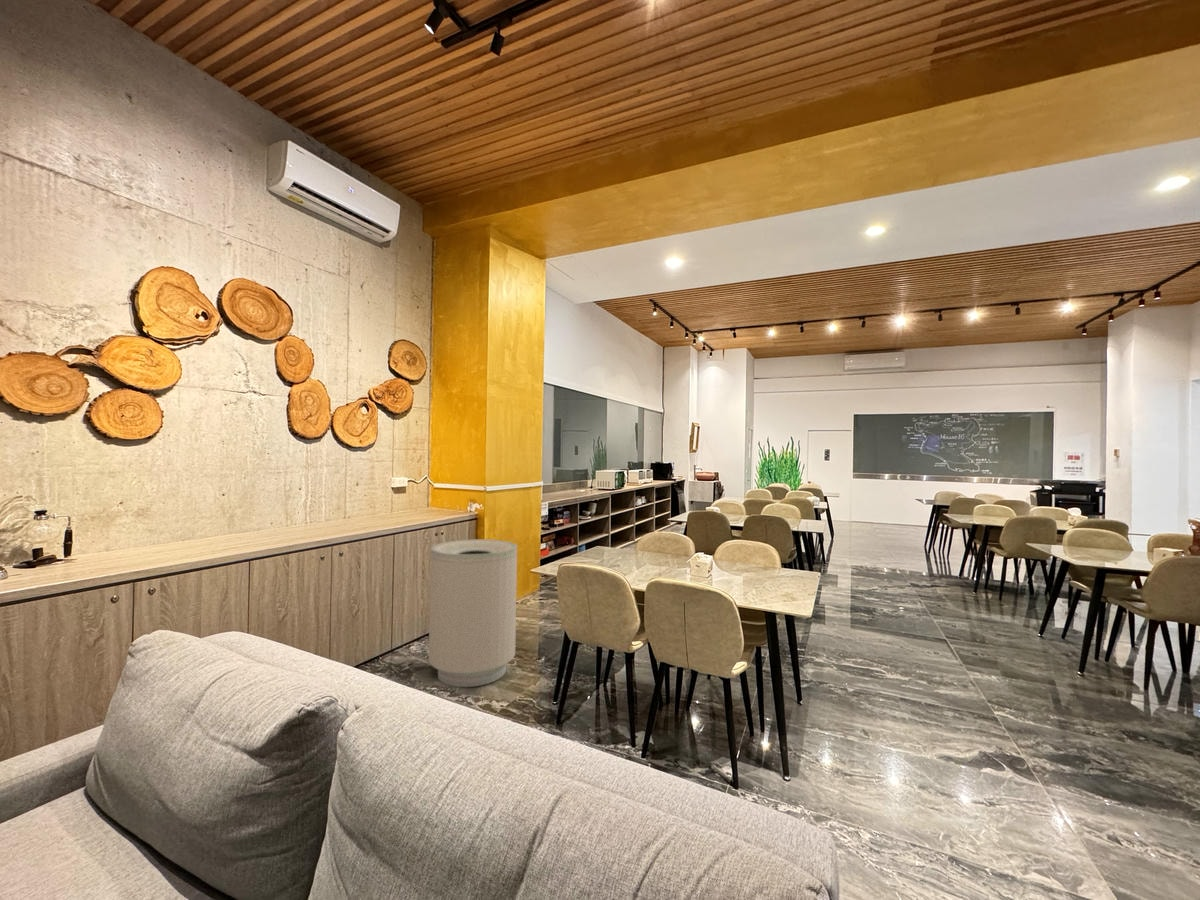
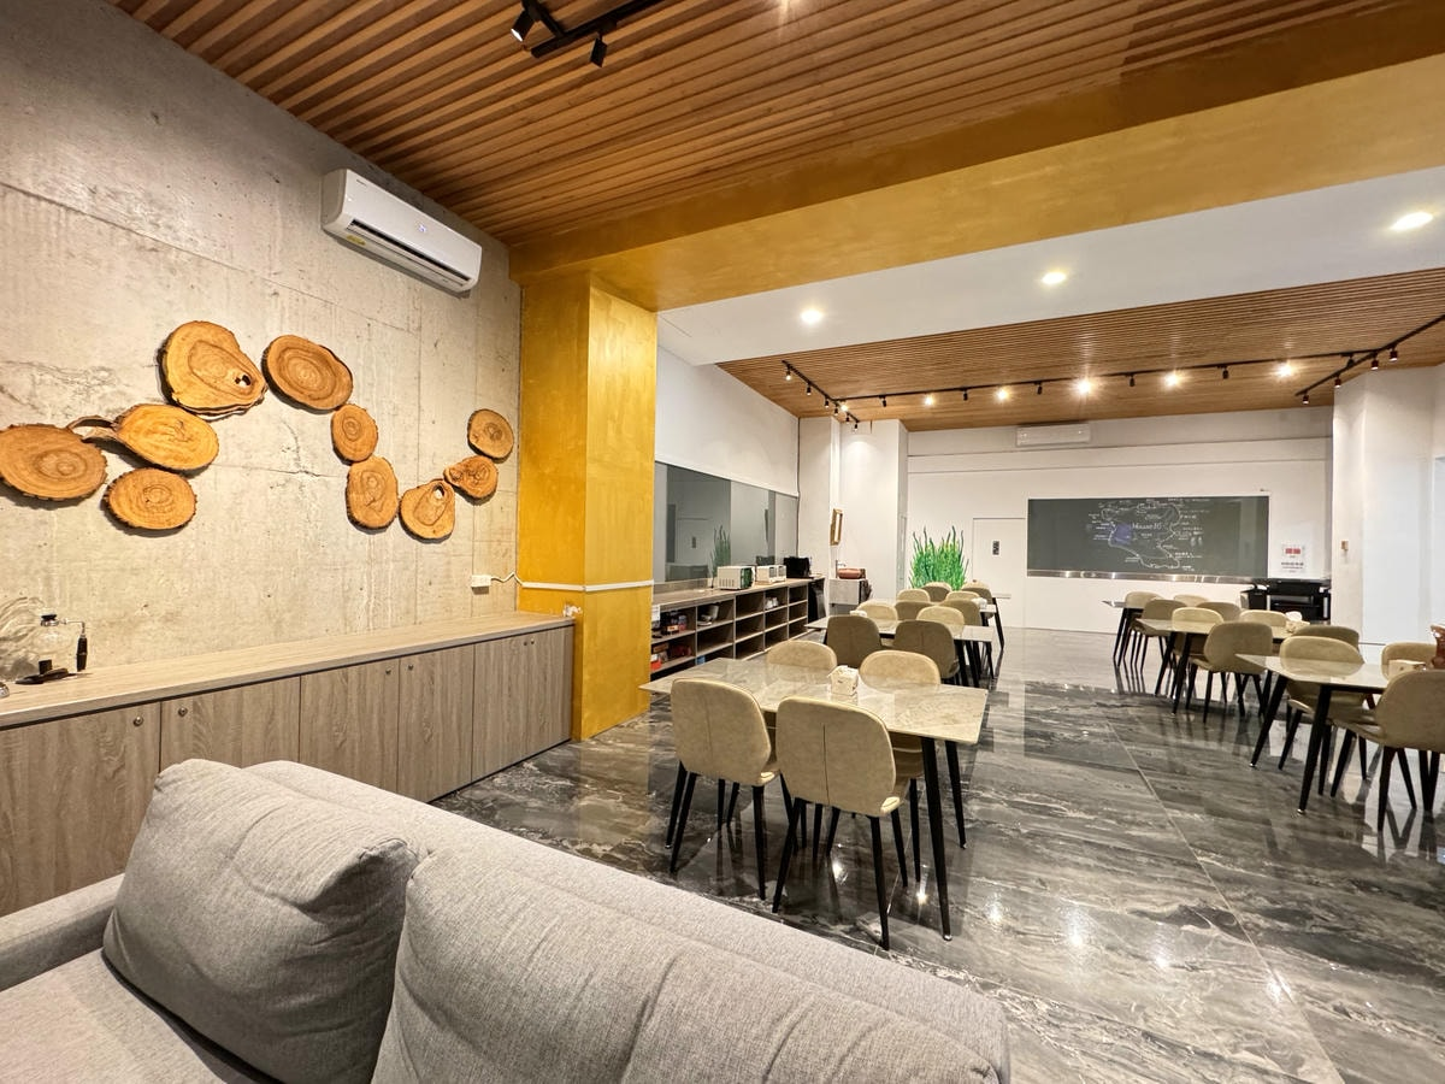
- trash can (473, 609)
